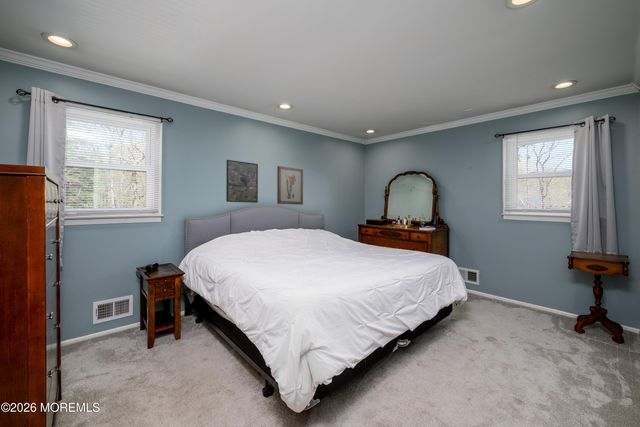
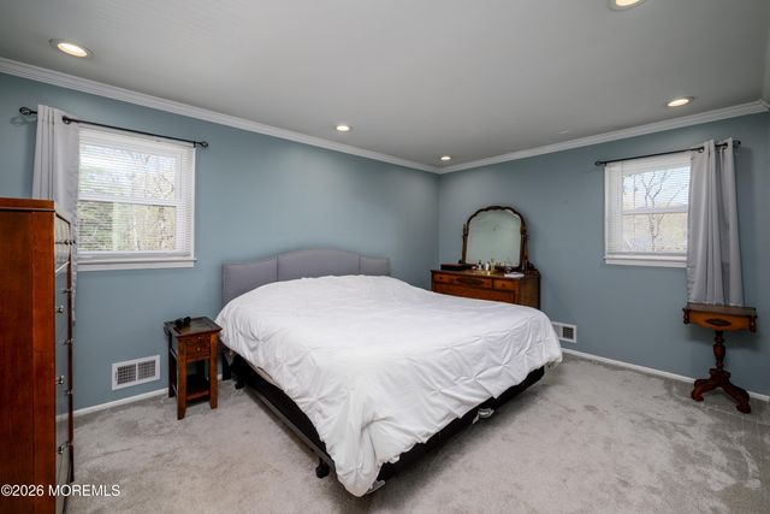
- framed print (242, 182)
- wall art (290, 186)
